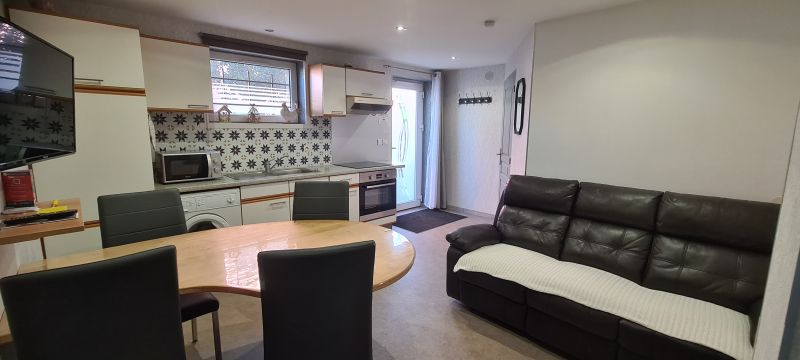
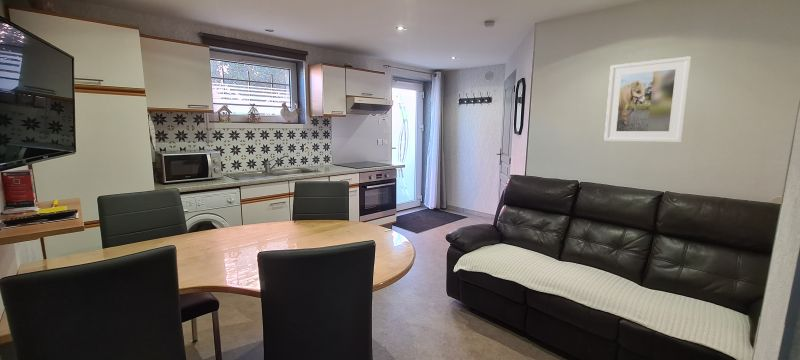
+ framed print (644, 102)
